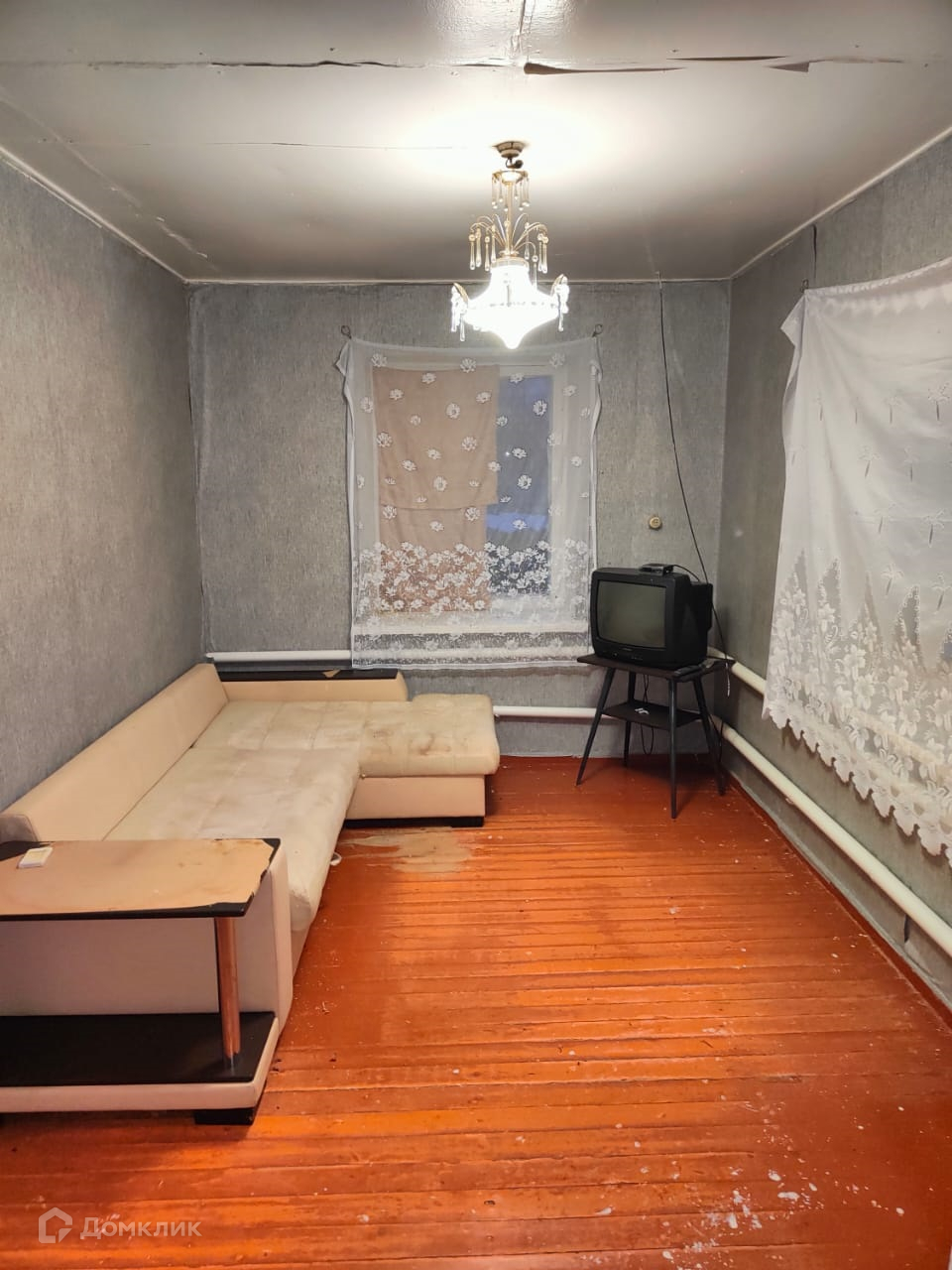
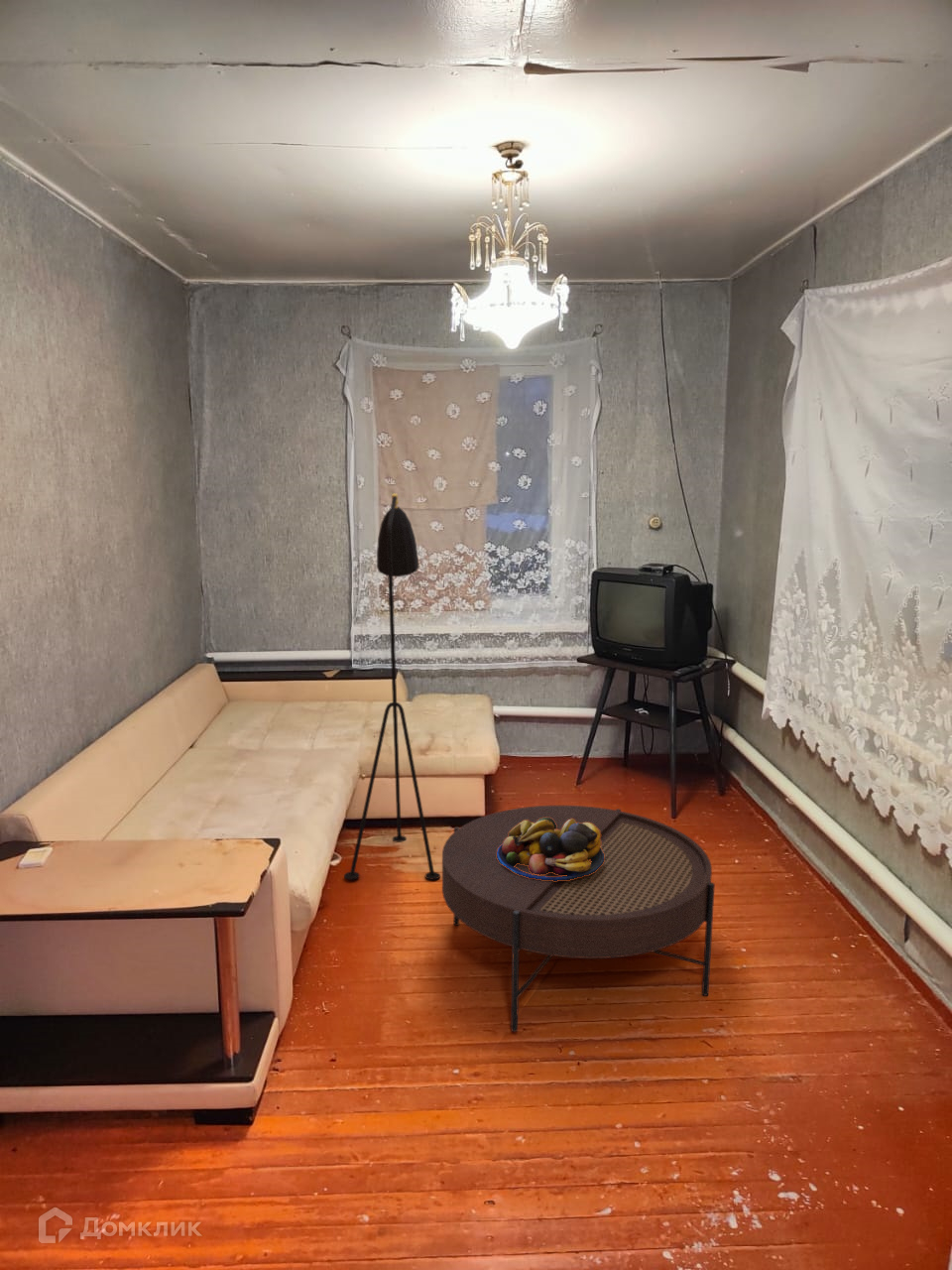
+ fruit bowl (549, 837)
+ coffee table (572, 905)
+ floor lamp (395, 679)
